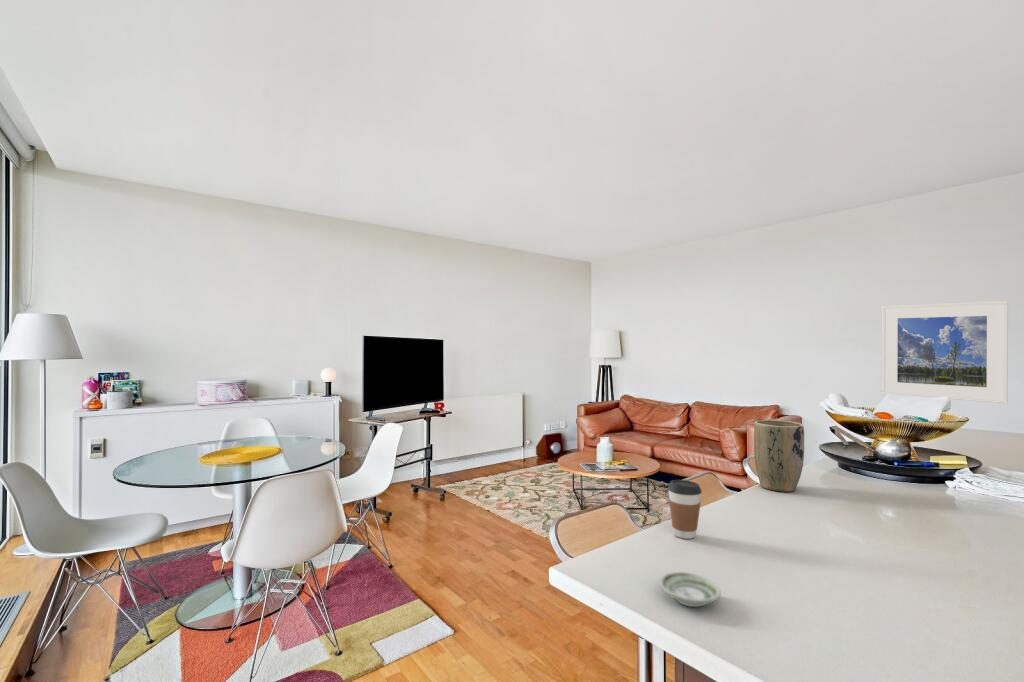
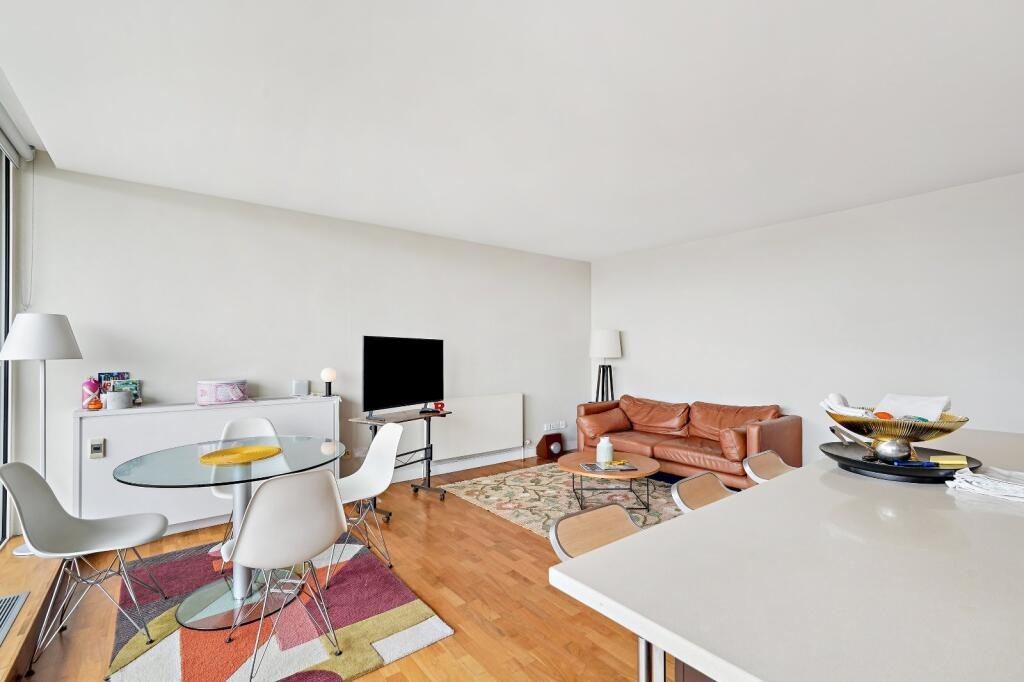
- plant pot (778, 455)
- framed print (939, 350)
- coffee cup (684, 508)
- saucer (689, 591)
